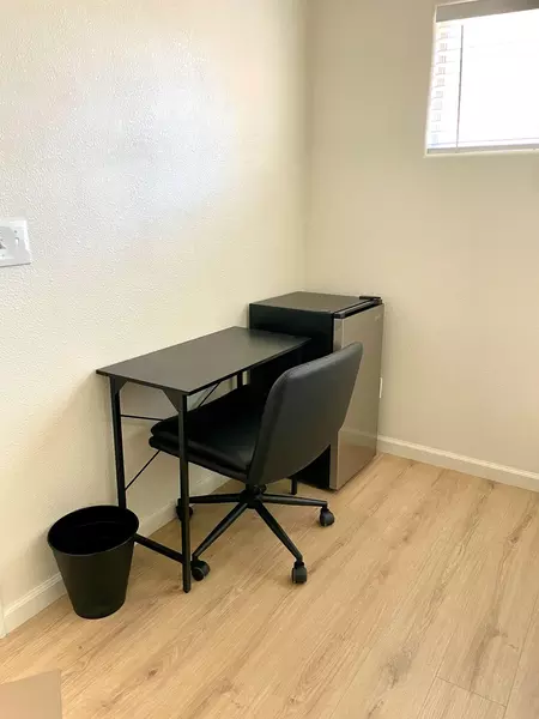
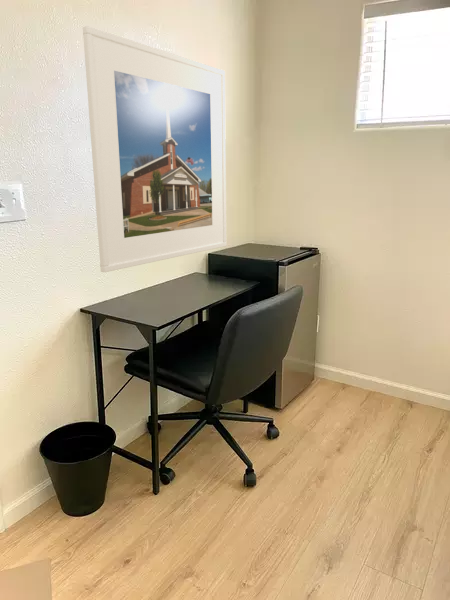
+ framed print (169, 159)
